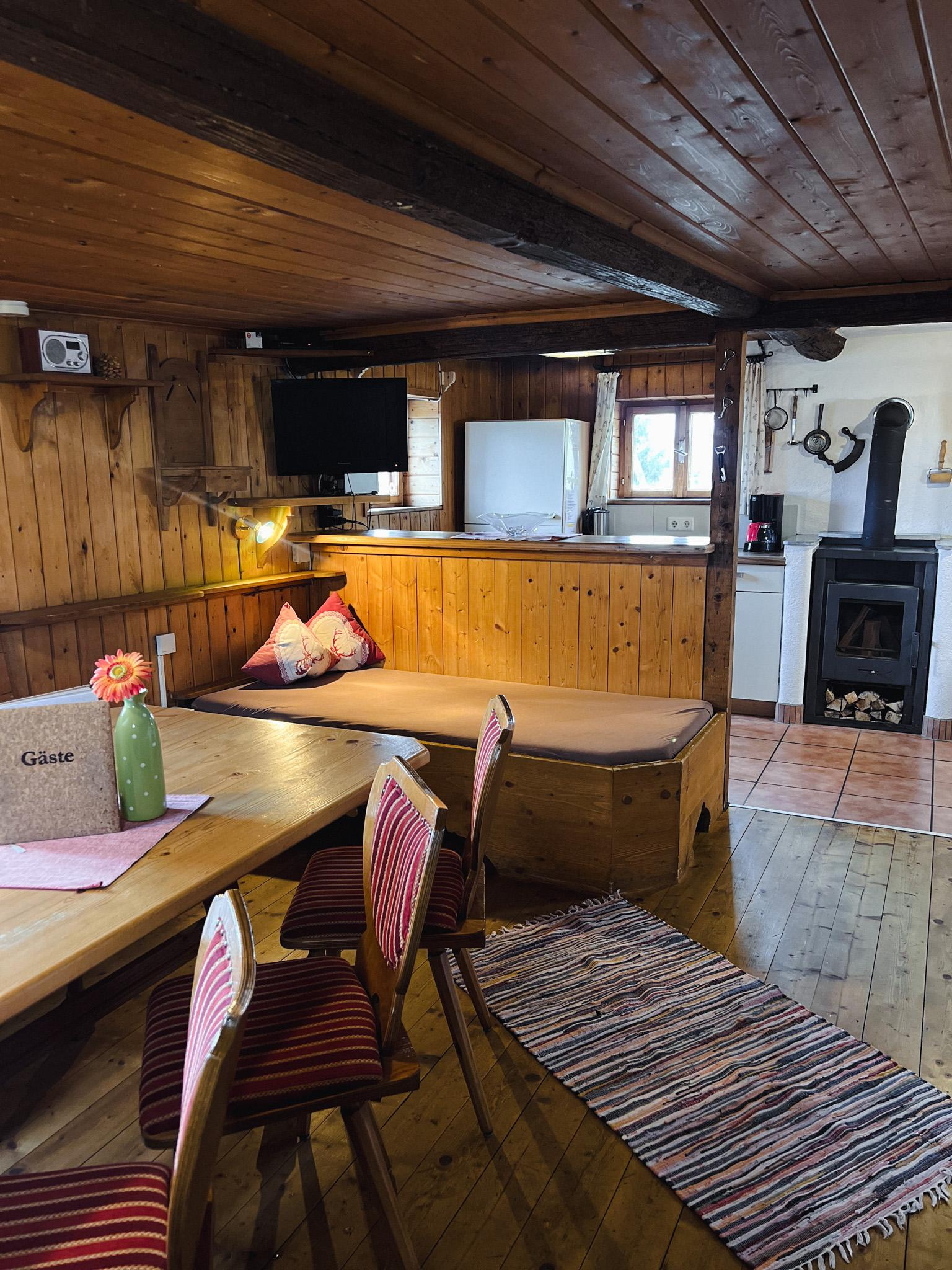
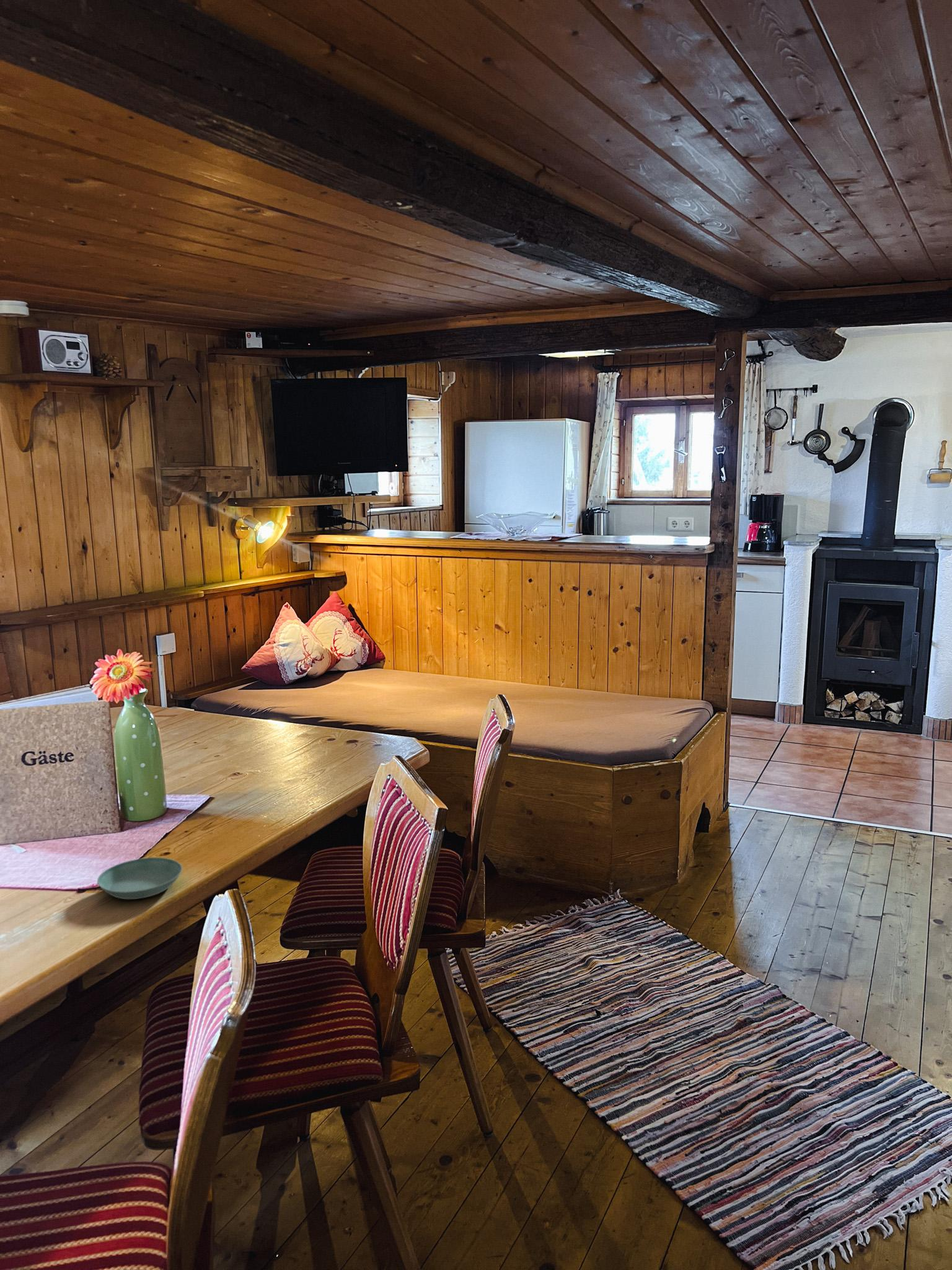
+ saucer (141, 880)
